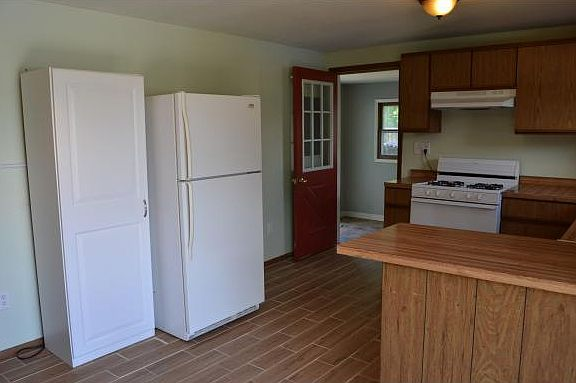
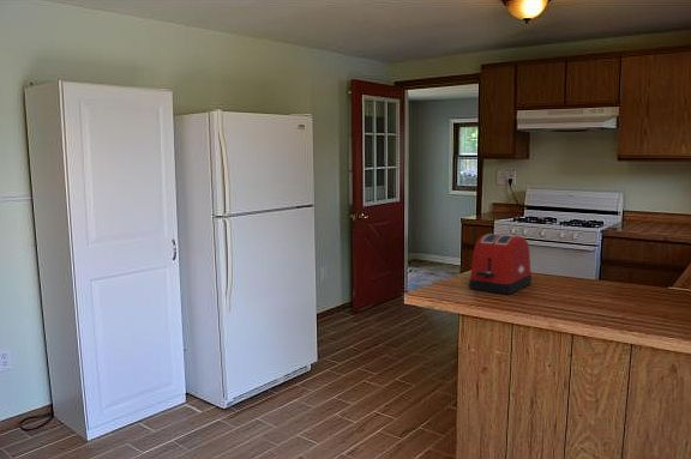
+ toaster (500, 260)
